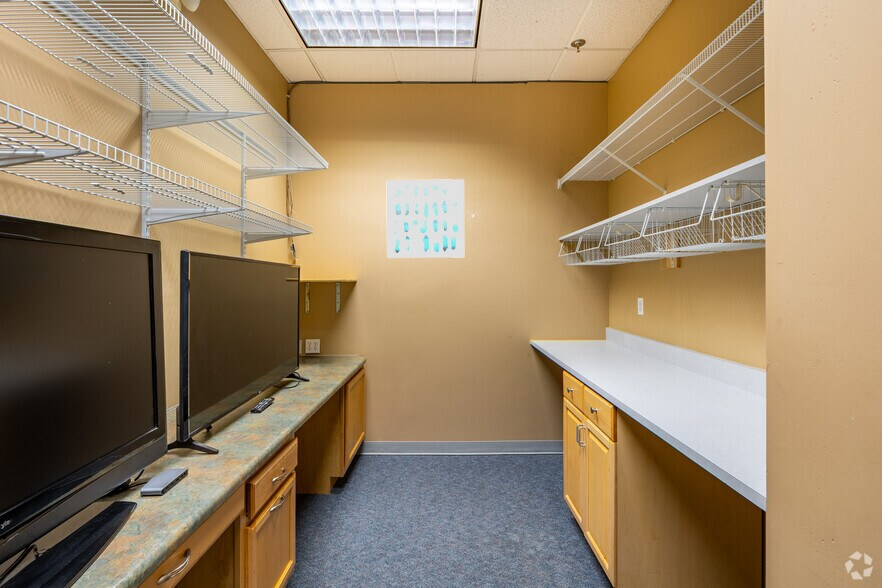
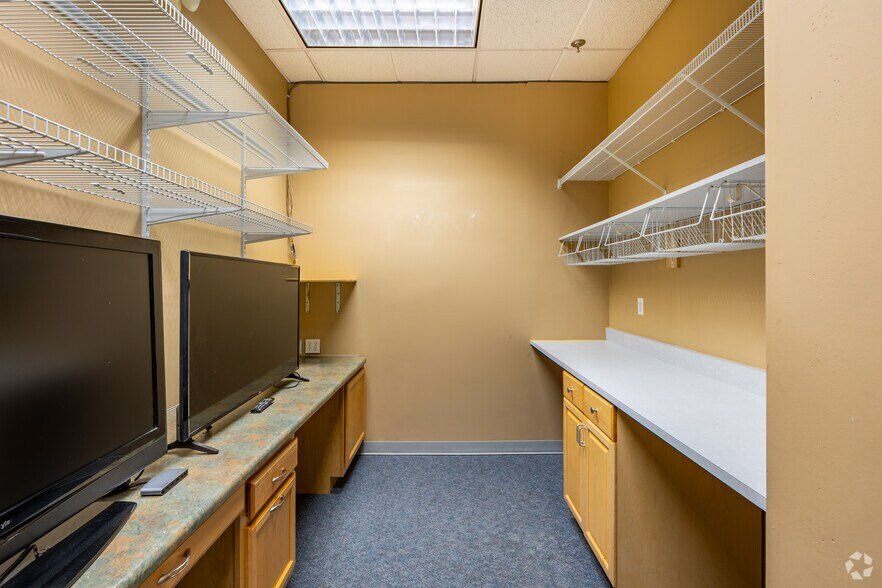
- wall art (425, 218)
